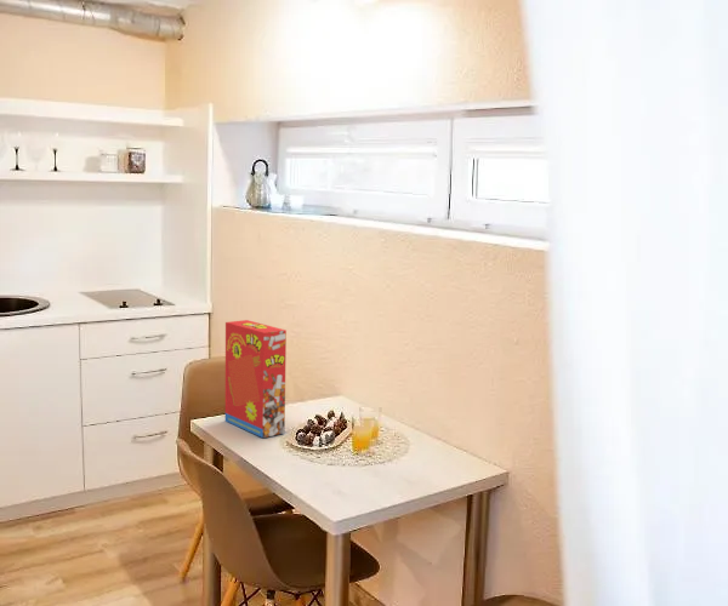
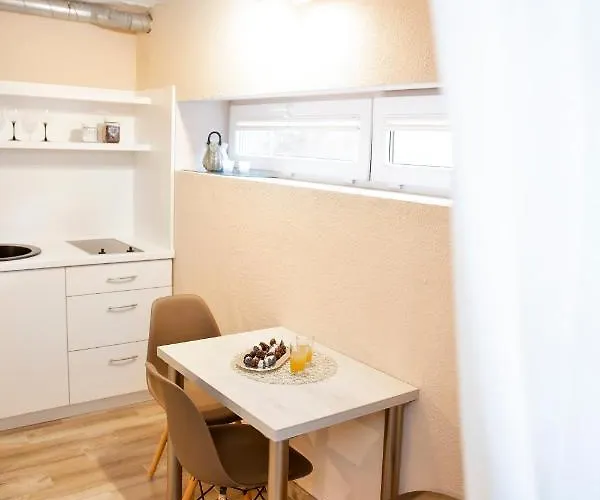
- cereal box (254, 377)
